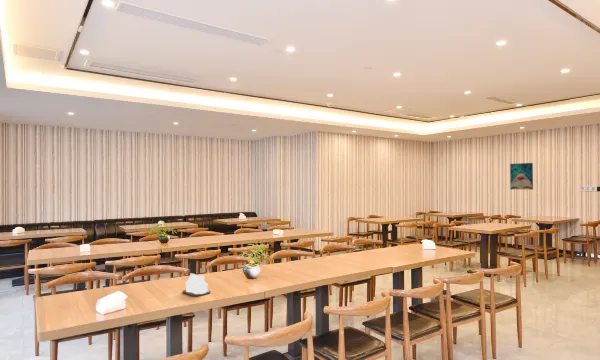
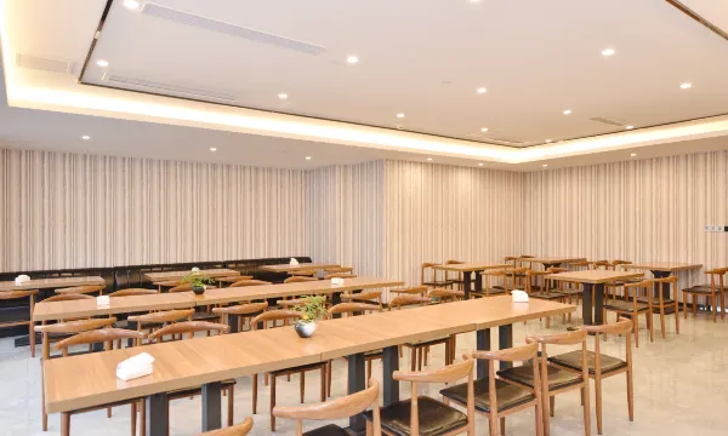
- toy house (196, 283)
- wall art (521, 176)
